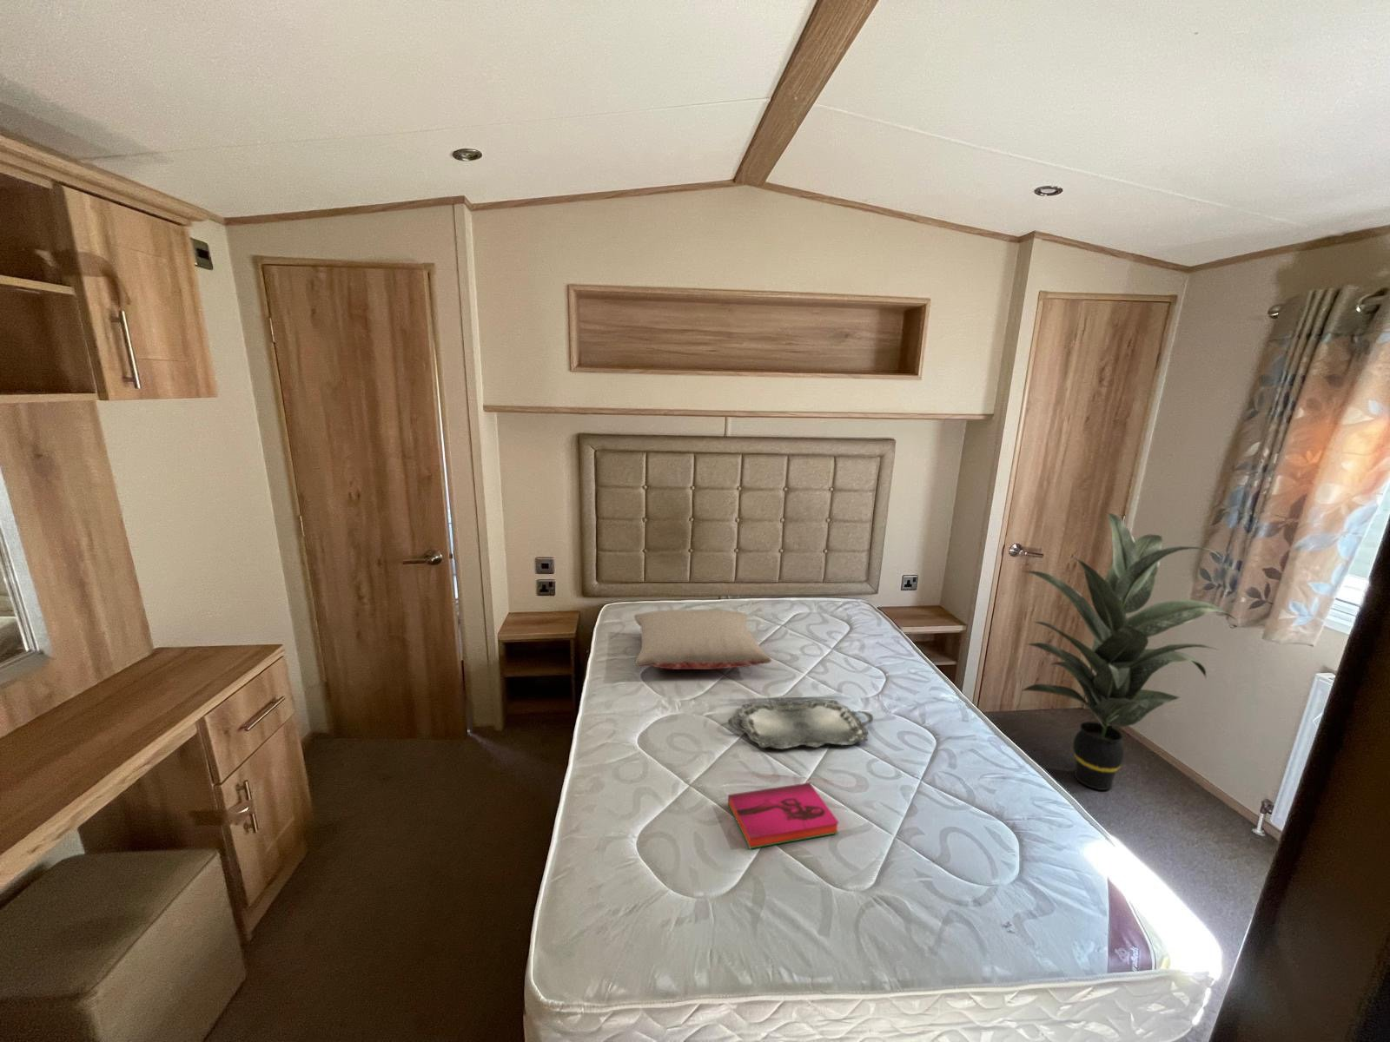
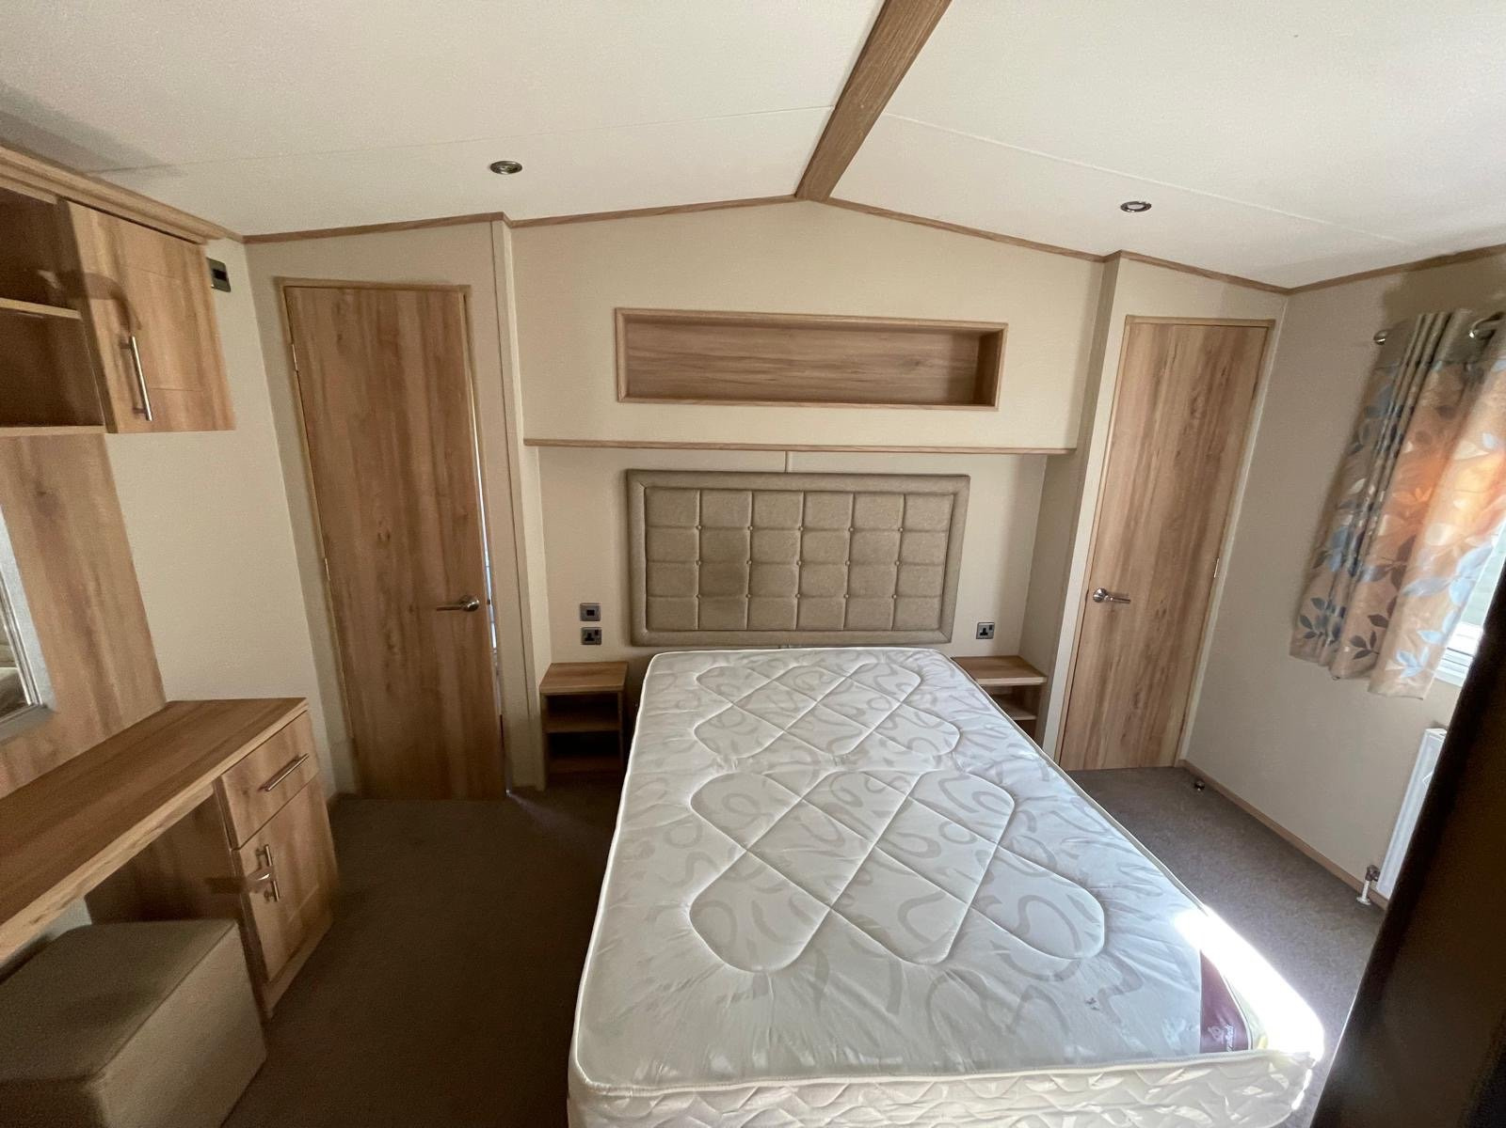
- indoor plant (1113, 651)
- pillow (696, 636)
- hardback book (781, 813)
- serving tray (801, 722)
